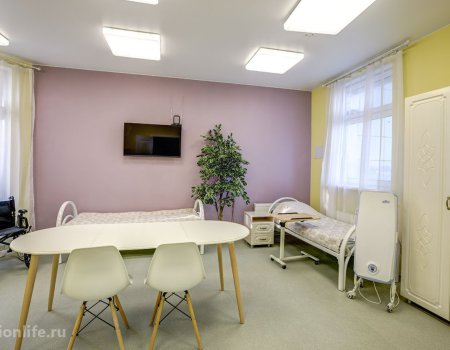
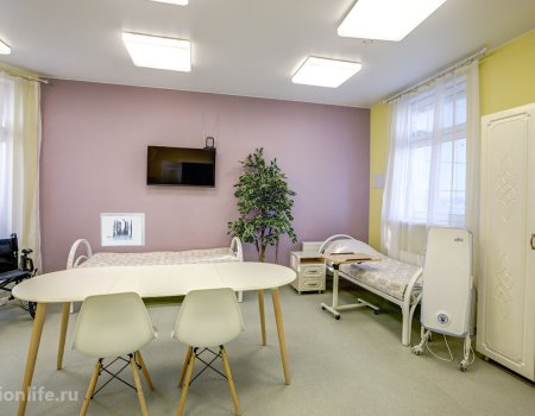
+ wall art (122, 229)
